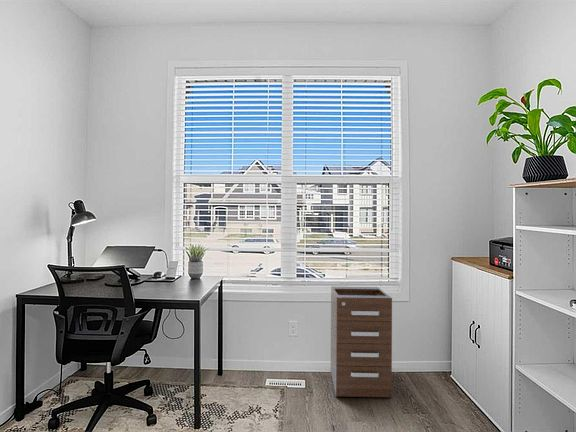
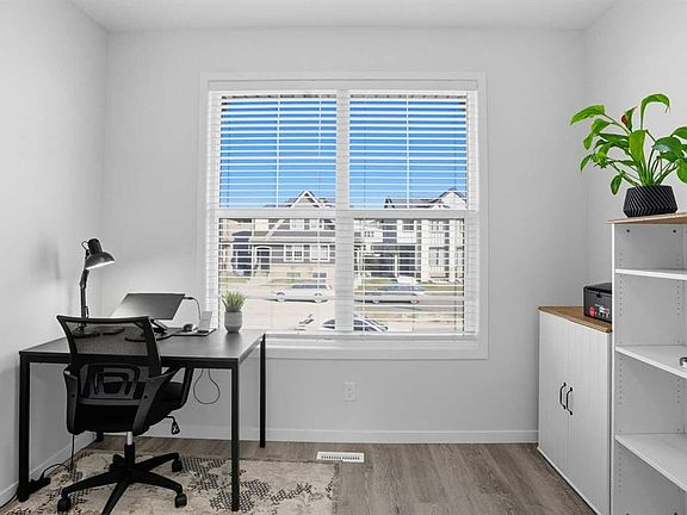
- filing cabinet (359, 338)
